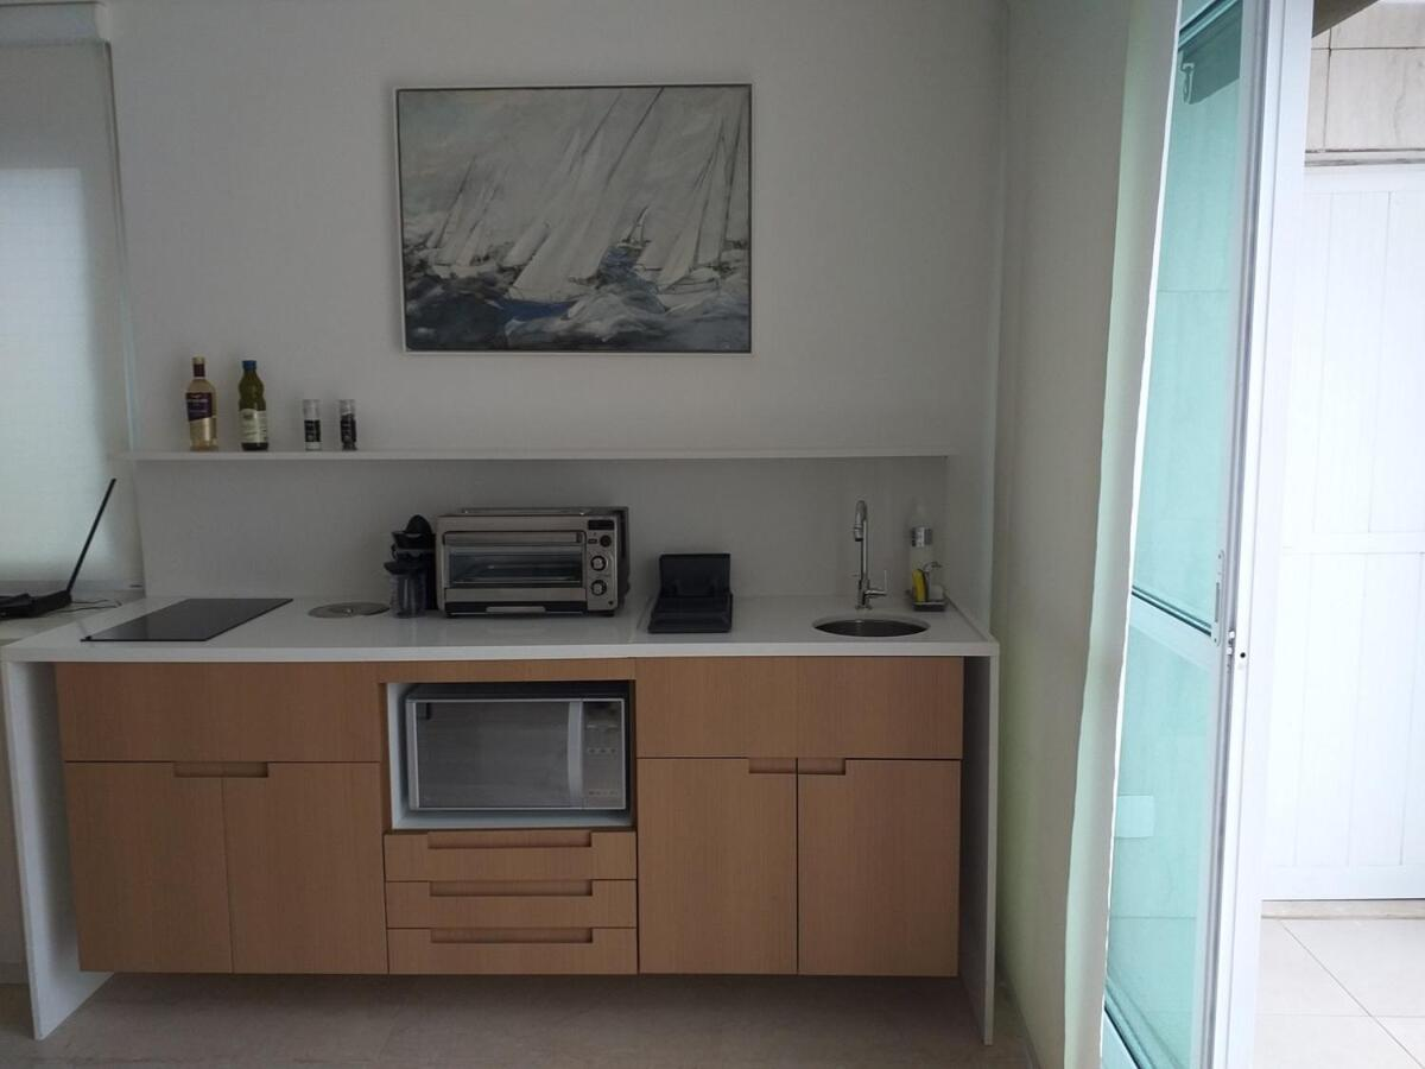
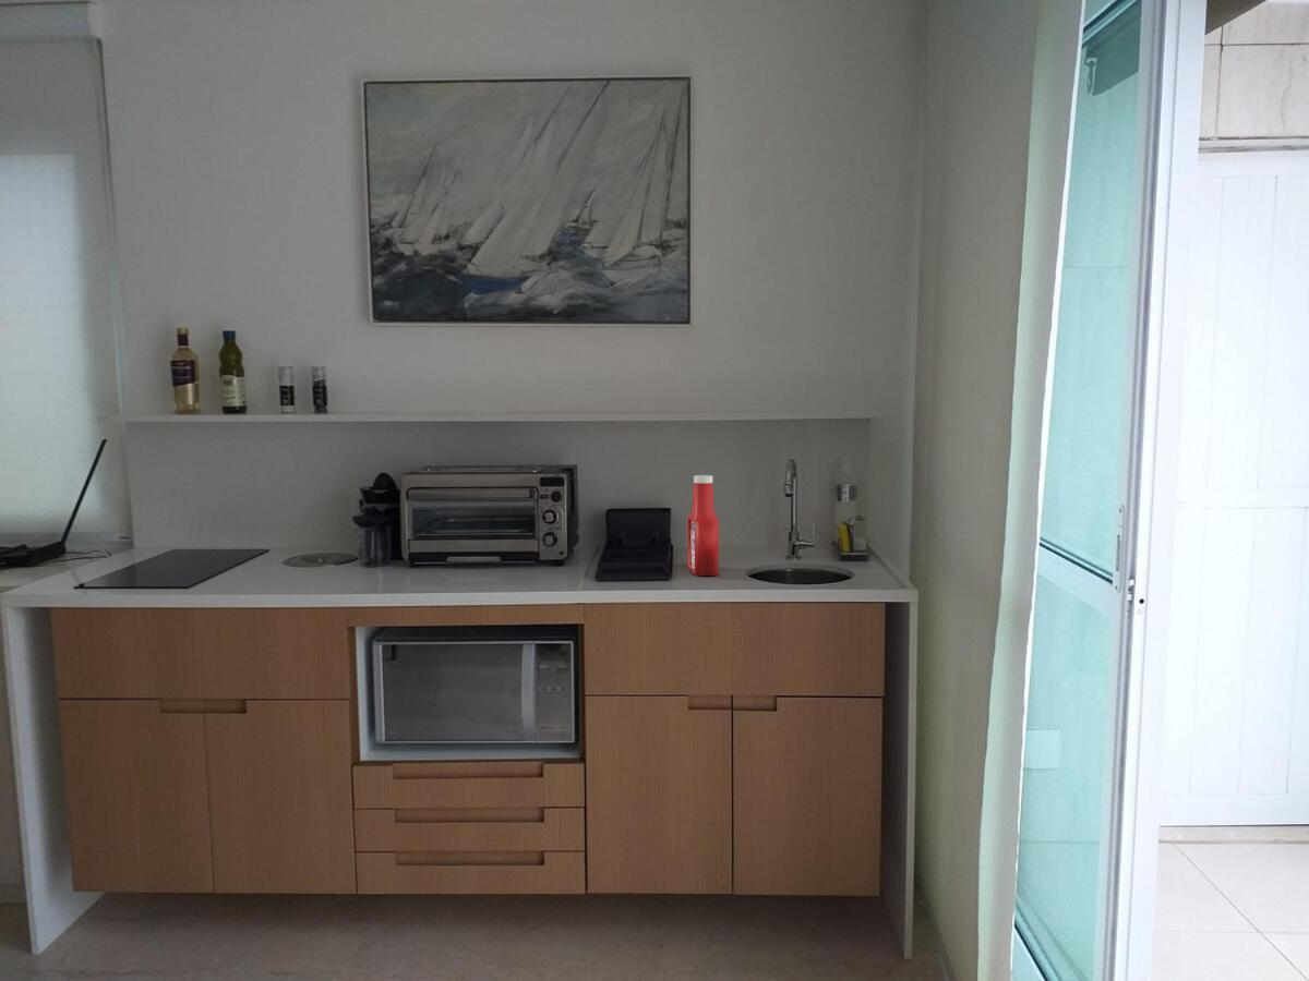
+ soap bottle (702, 523)
